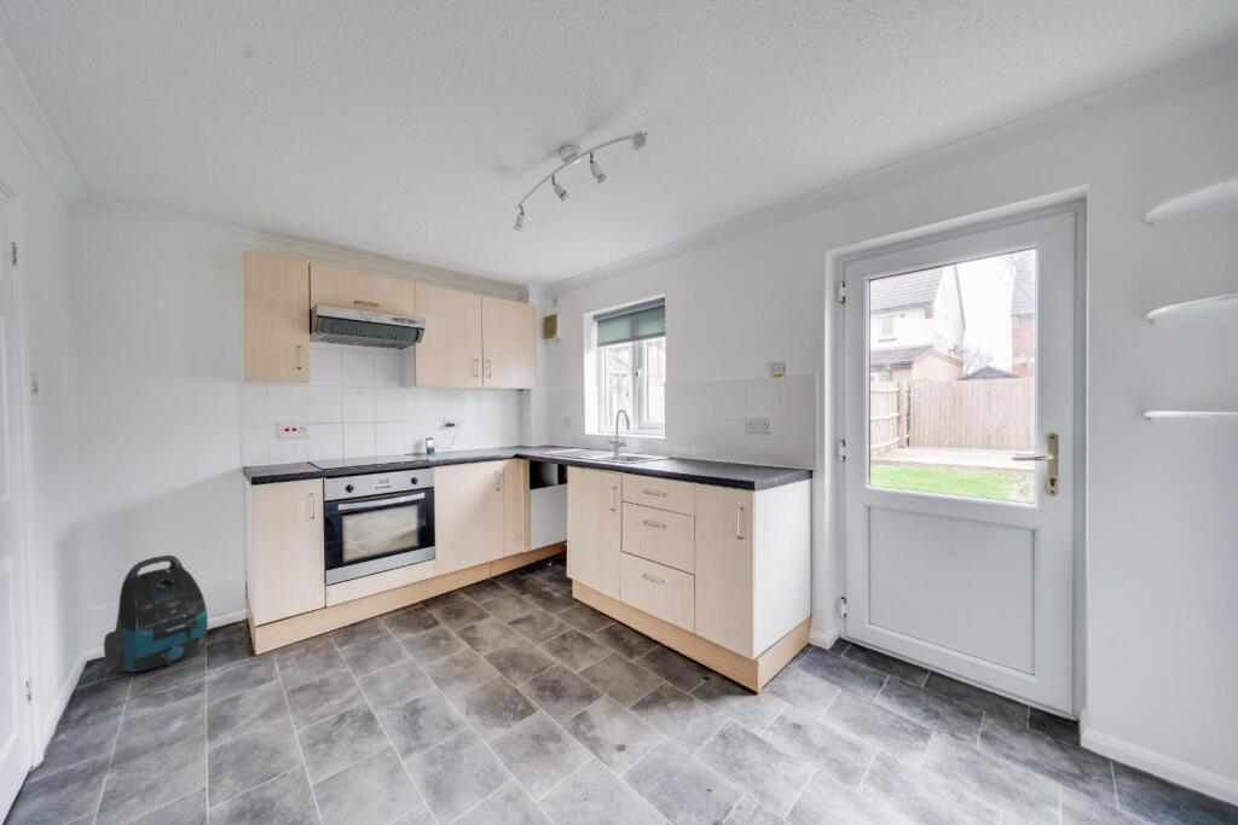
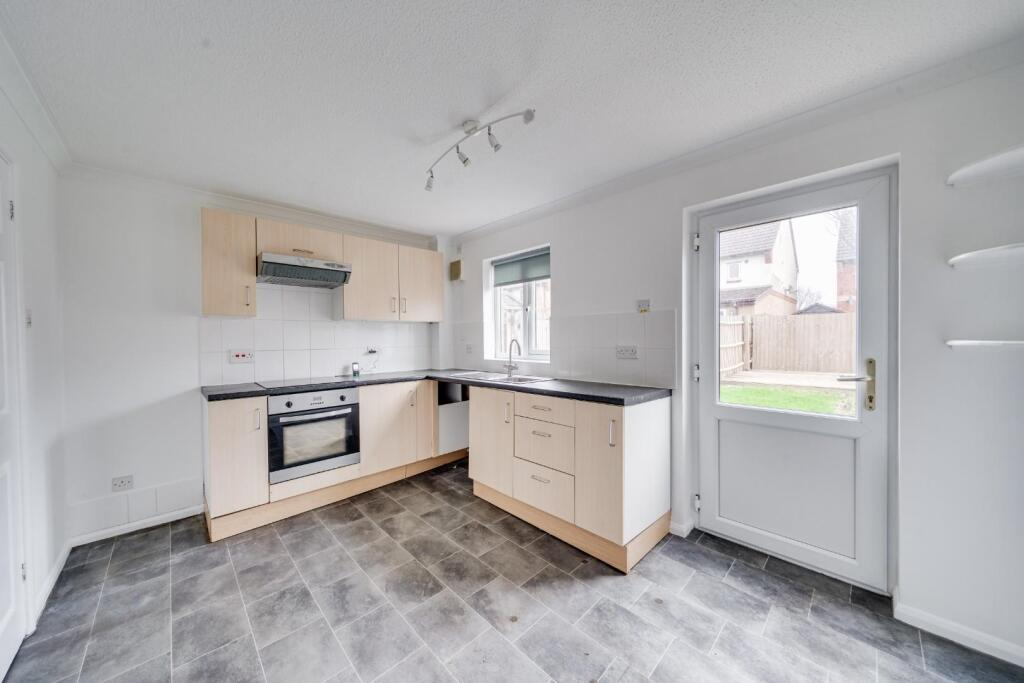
- vacuum cleaner (160, 610)
